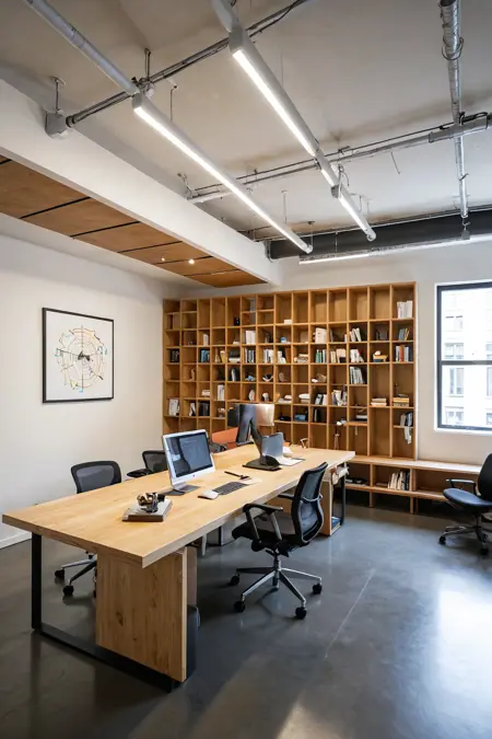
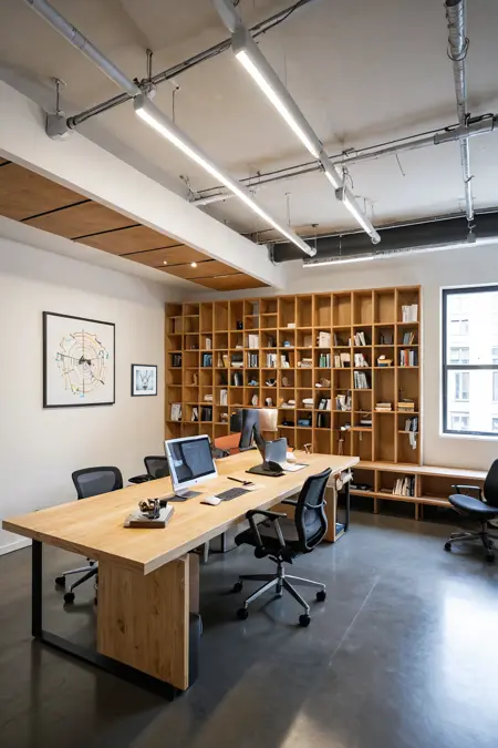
+ wall art (144, 380)
